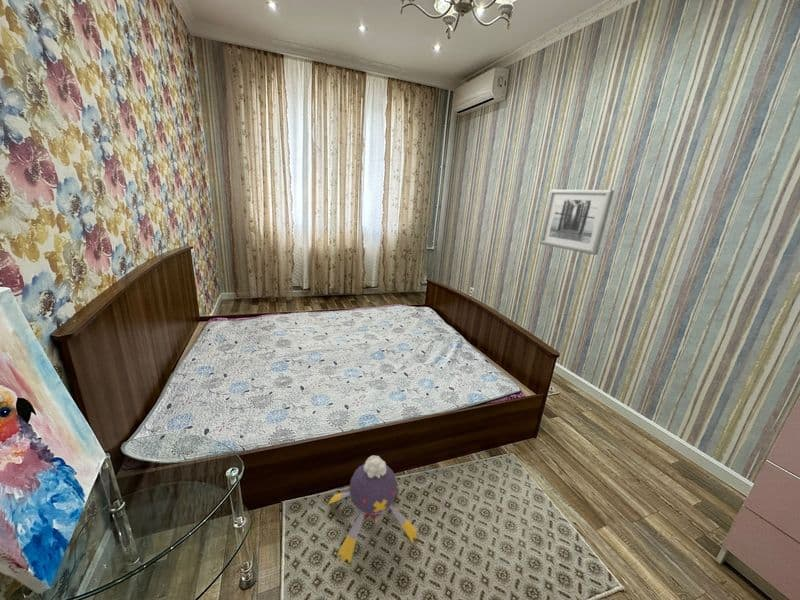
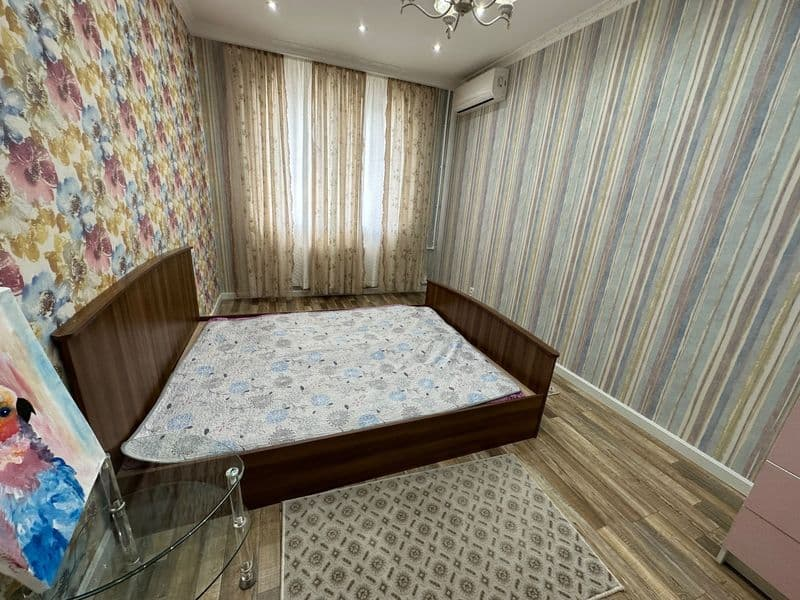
- plush toy (373, 490)
- wall art (572, 220)
